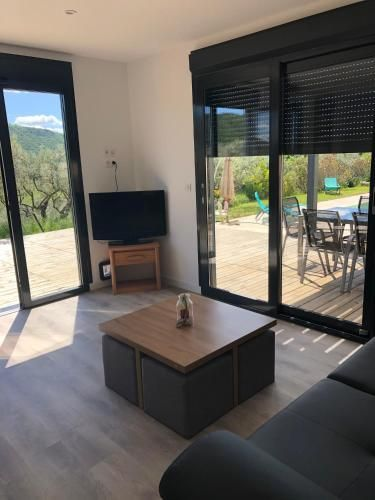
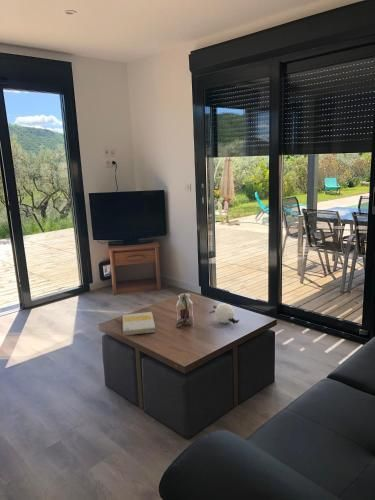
+ decorative orb (225, 313)
+ book (138, 323)
